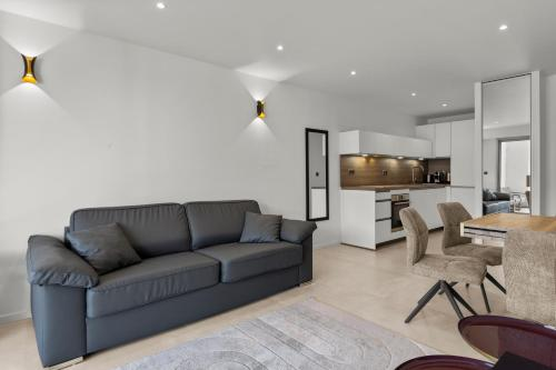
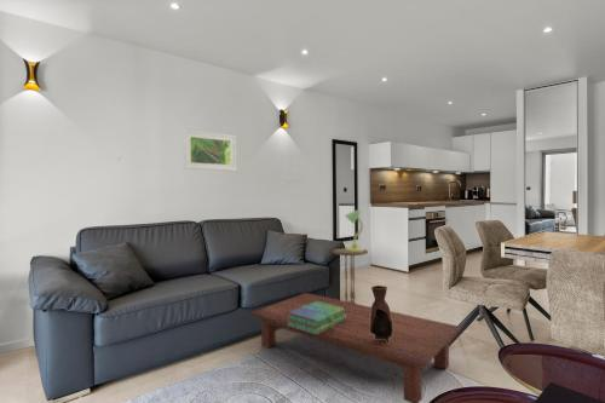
+ coffee table (348, 336)
+ stack of books (316, 316)
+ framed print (211, 151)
+ table lamp (357, 232)
+ vase (380, 313)
+ side table (351, 283)
